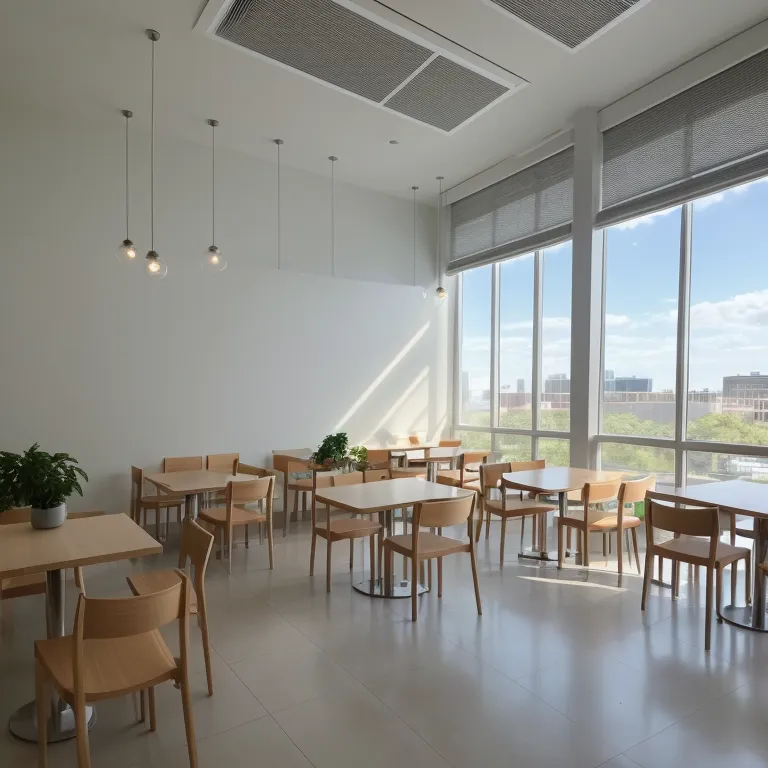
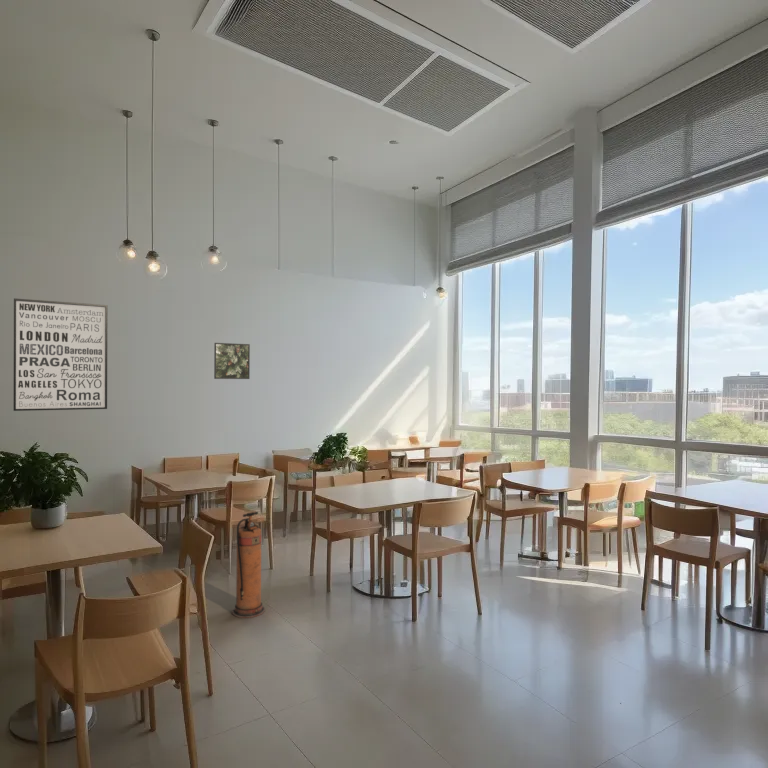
+ wall art (62, 355)
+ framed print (232, 361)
+ fire extinguisher (248, 561)
